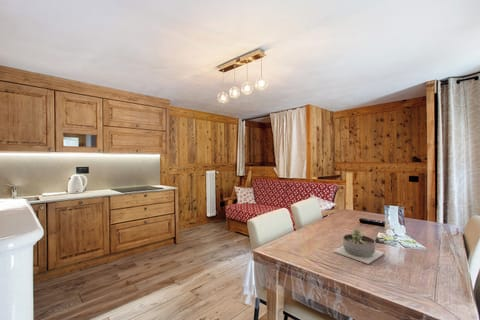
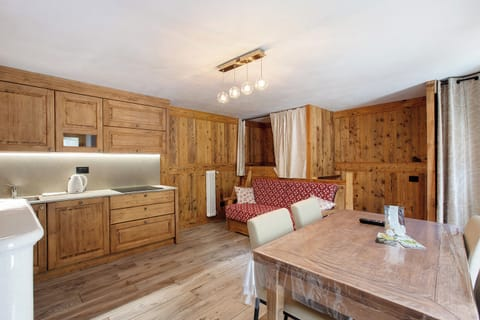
- succulent planter (358, 240)
